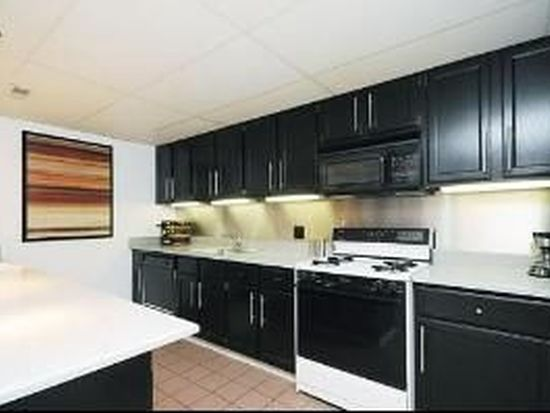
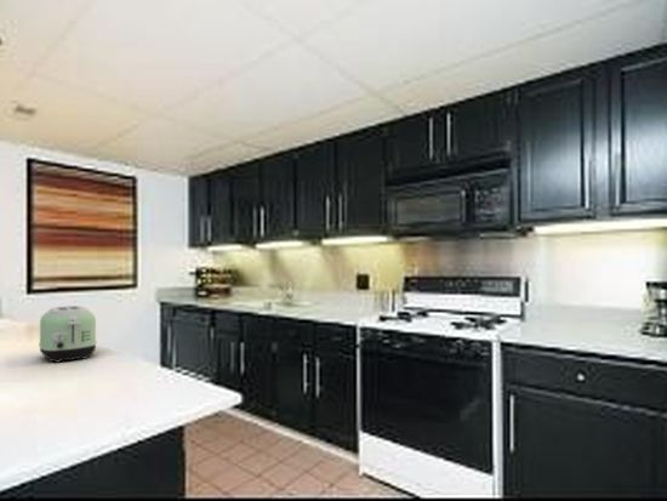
+ toaster (68, 332)
